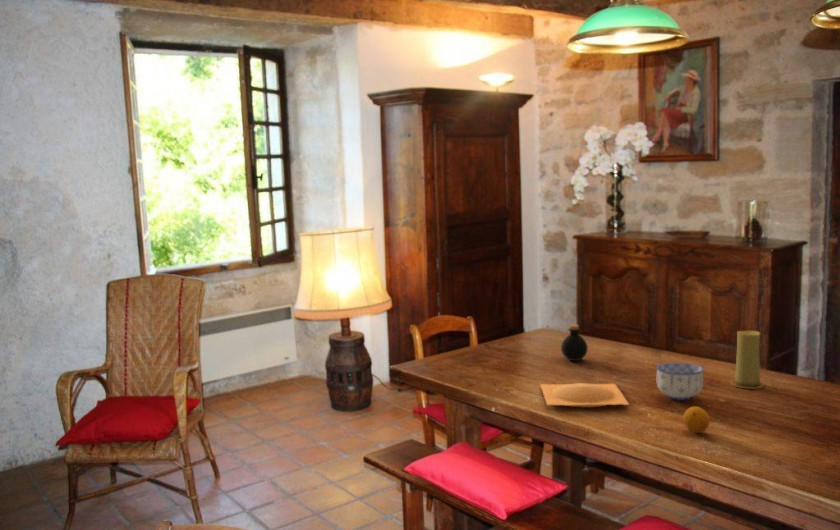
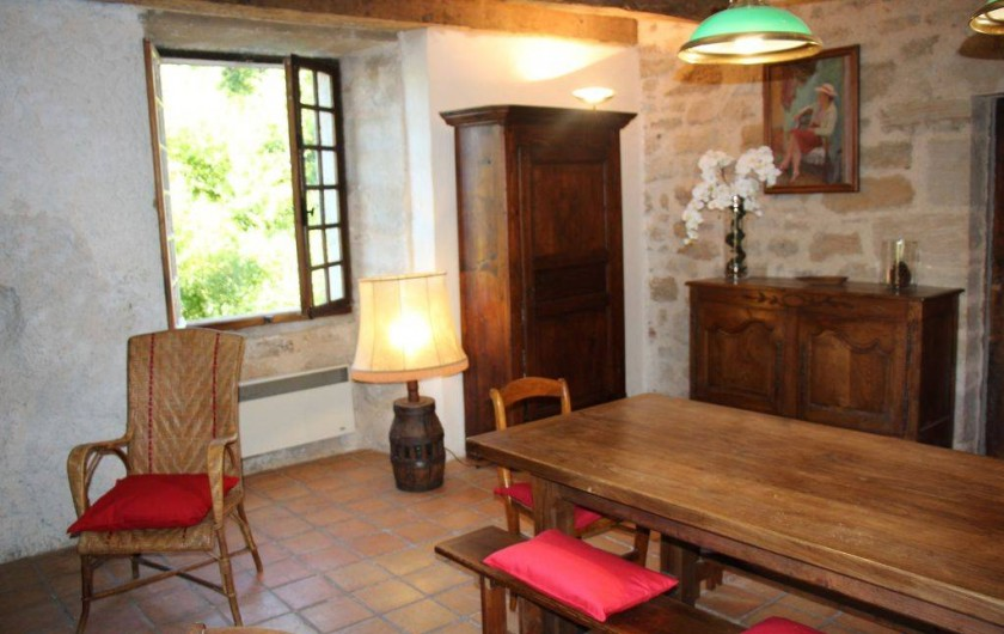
- bowl (679, 382)
- plate (582, 392)
- fruit (696, 419)
- candle (747, 358)
- bottle (574, 342)
